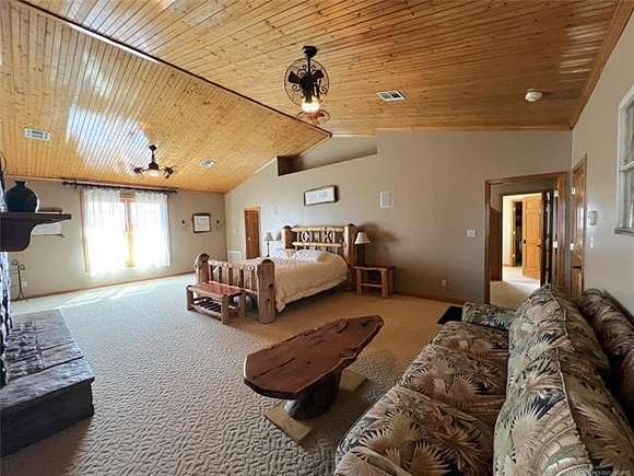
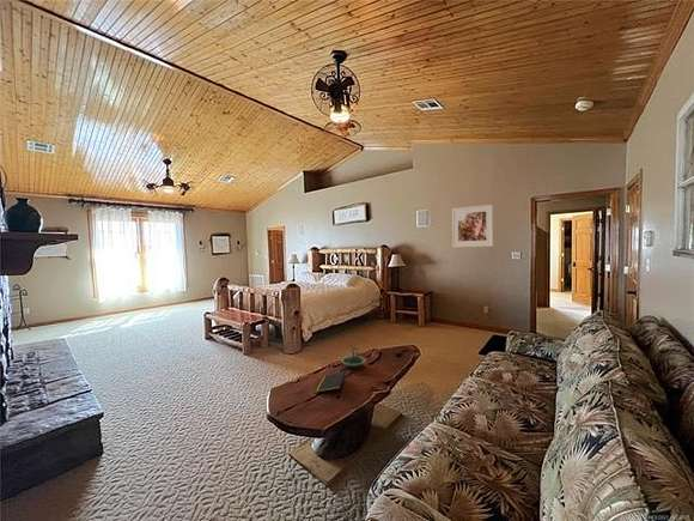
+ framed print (471, 226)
+ terrarium (353, 347)
+ notepad (330, 381)
